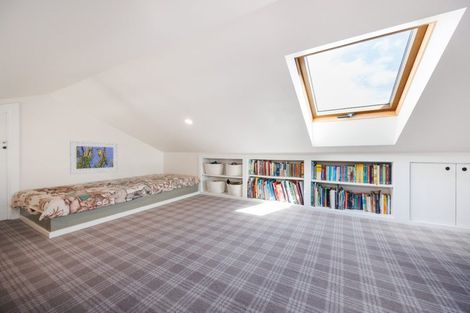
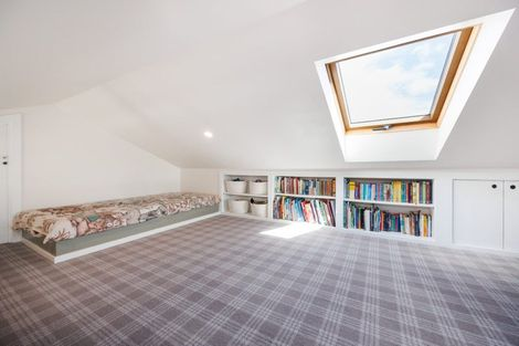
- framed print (95, 157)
